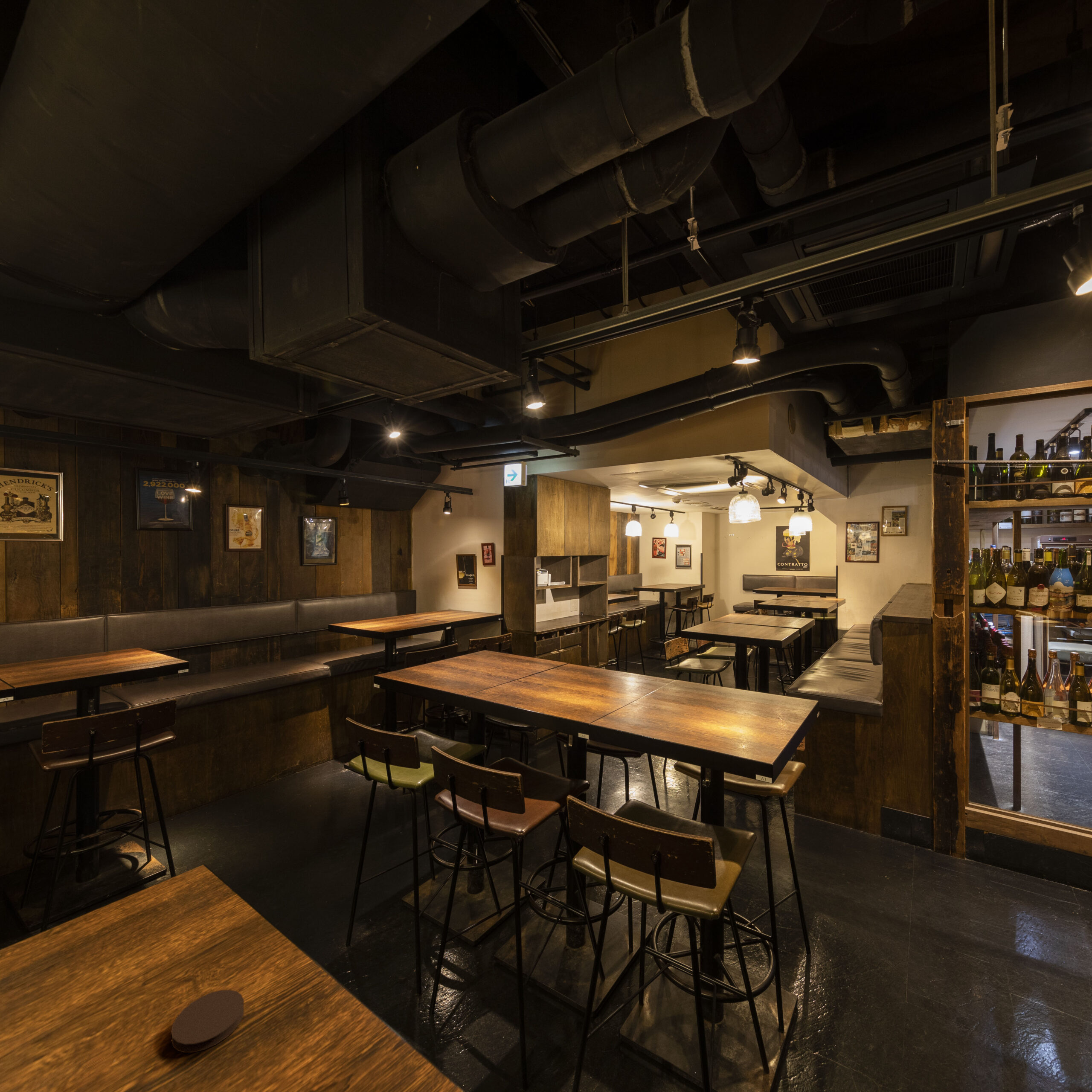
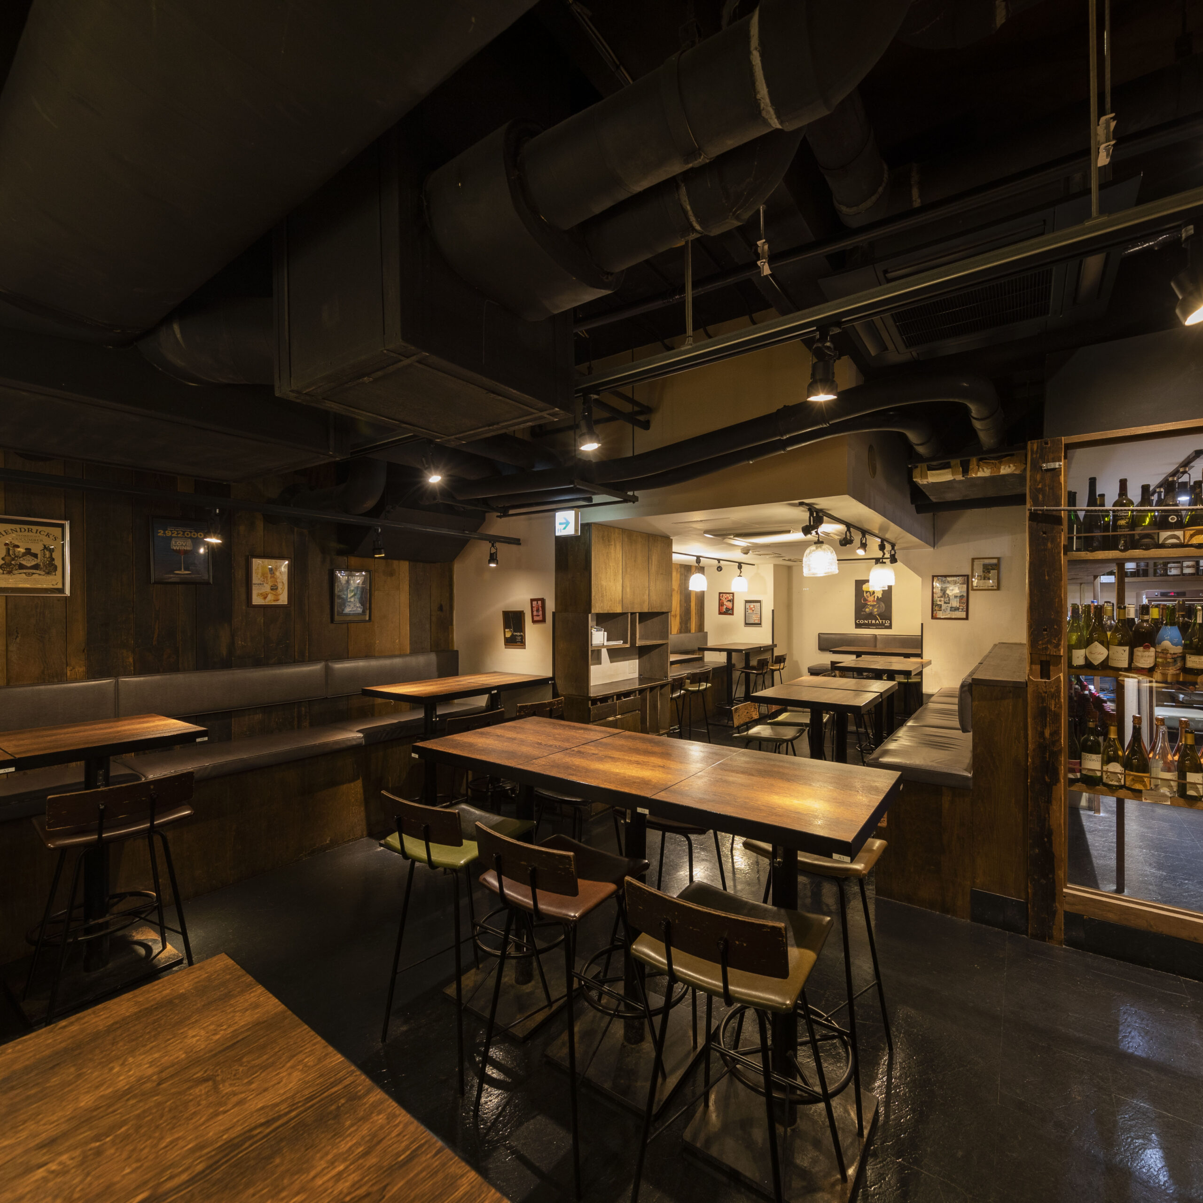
- coaster (209, 1019)
